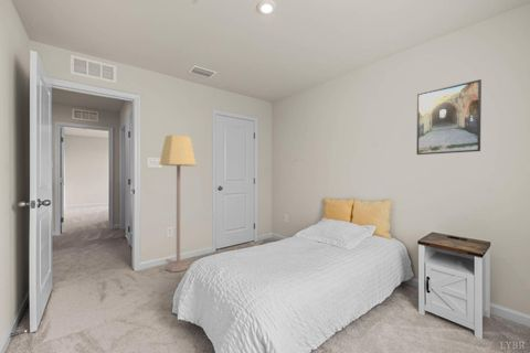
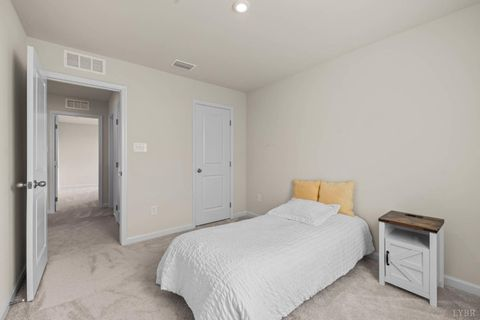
- lamp (178, 202)
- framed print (446, 120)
